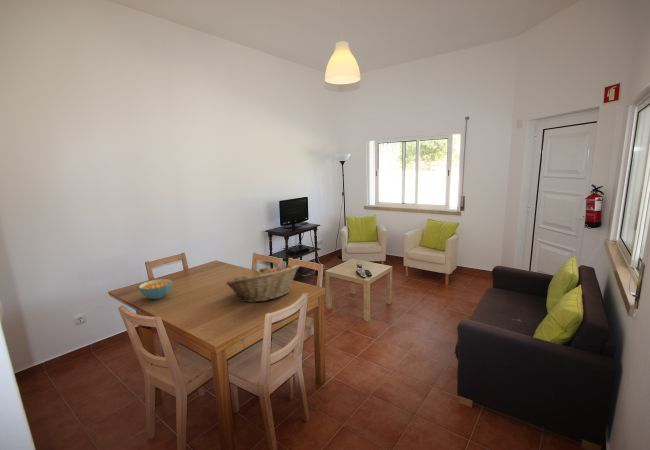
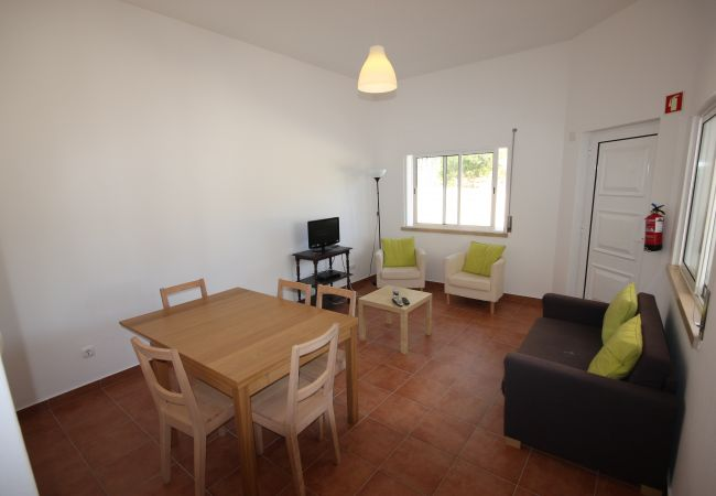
- cereal bowl (156, 290)
- fruit basket (264, 279)
